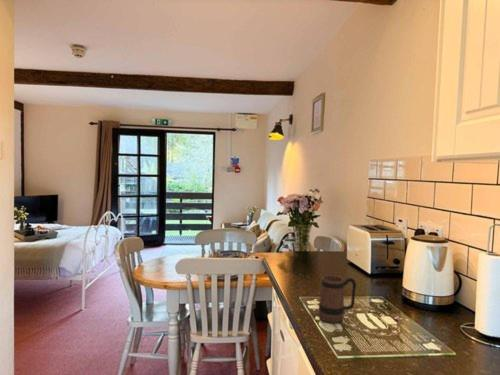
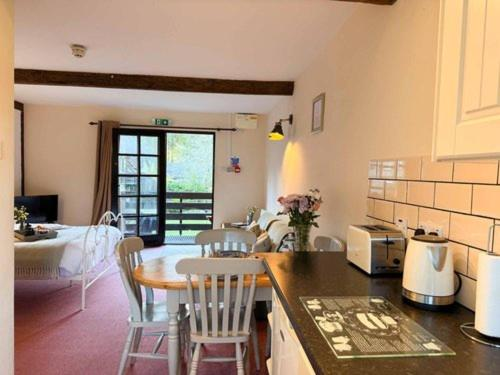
- mug (337, 298)
